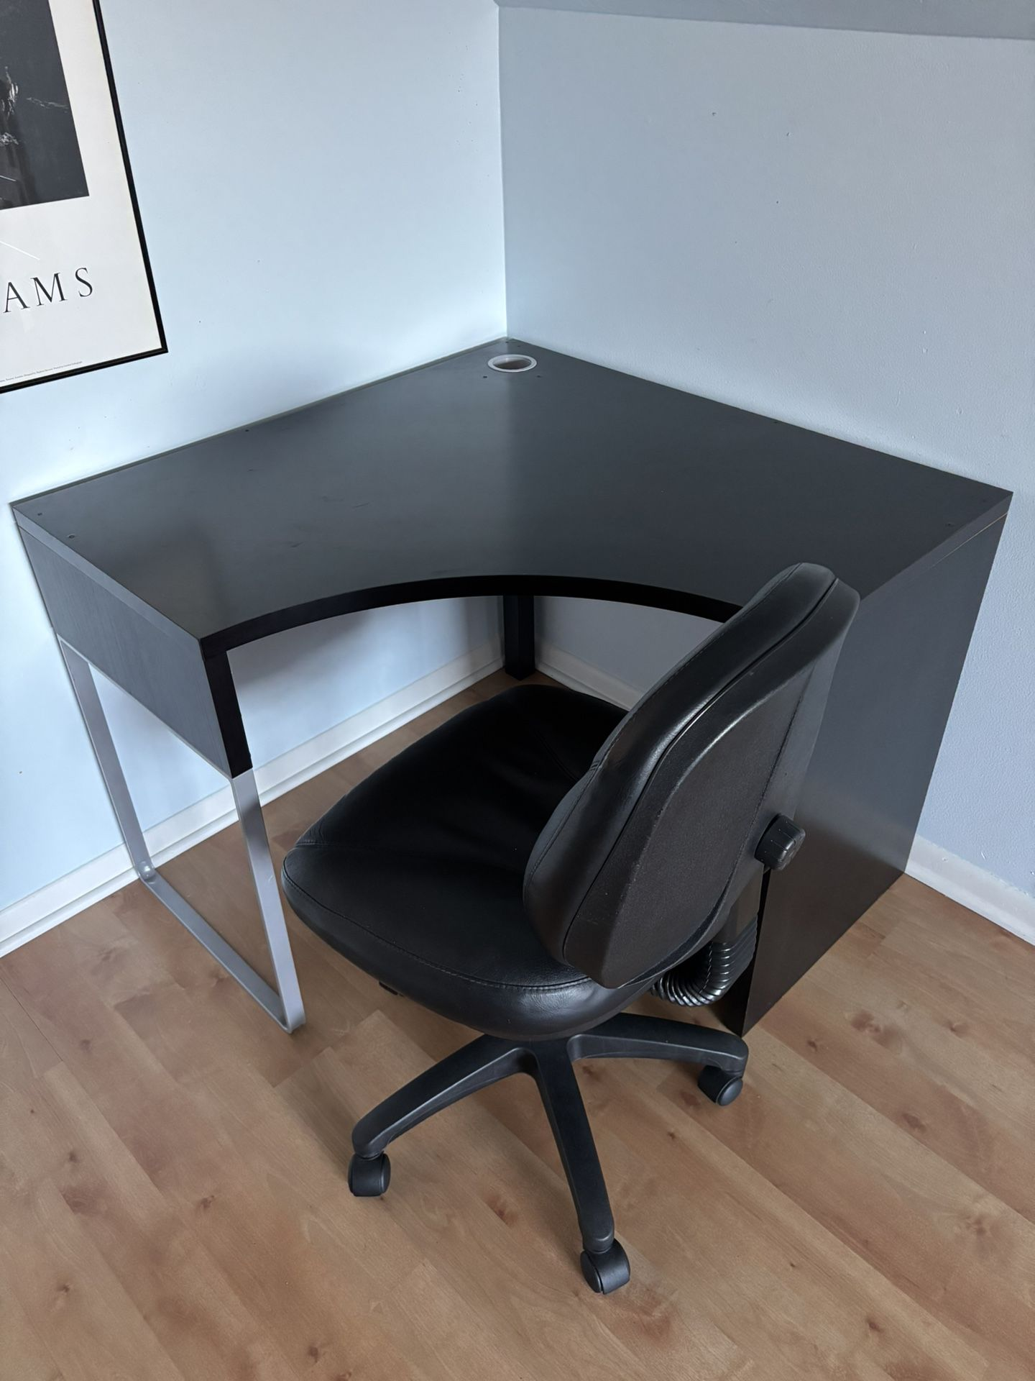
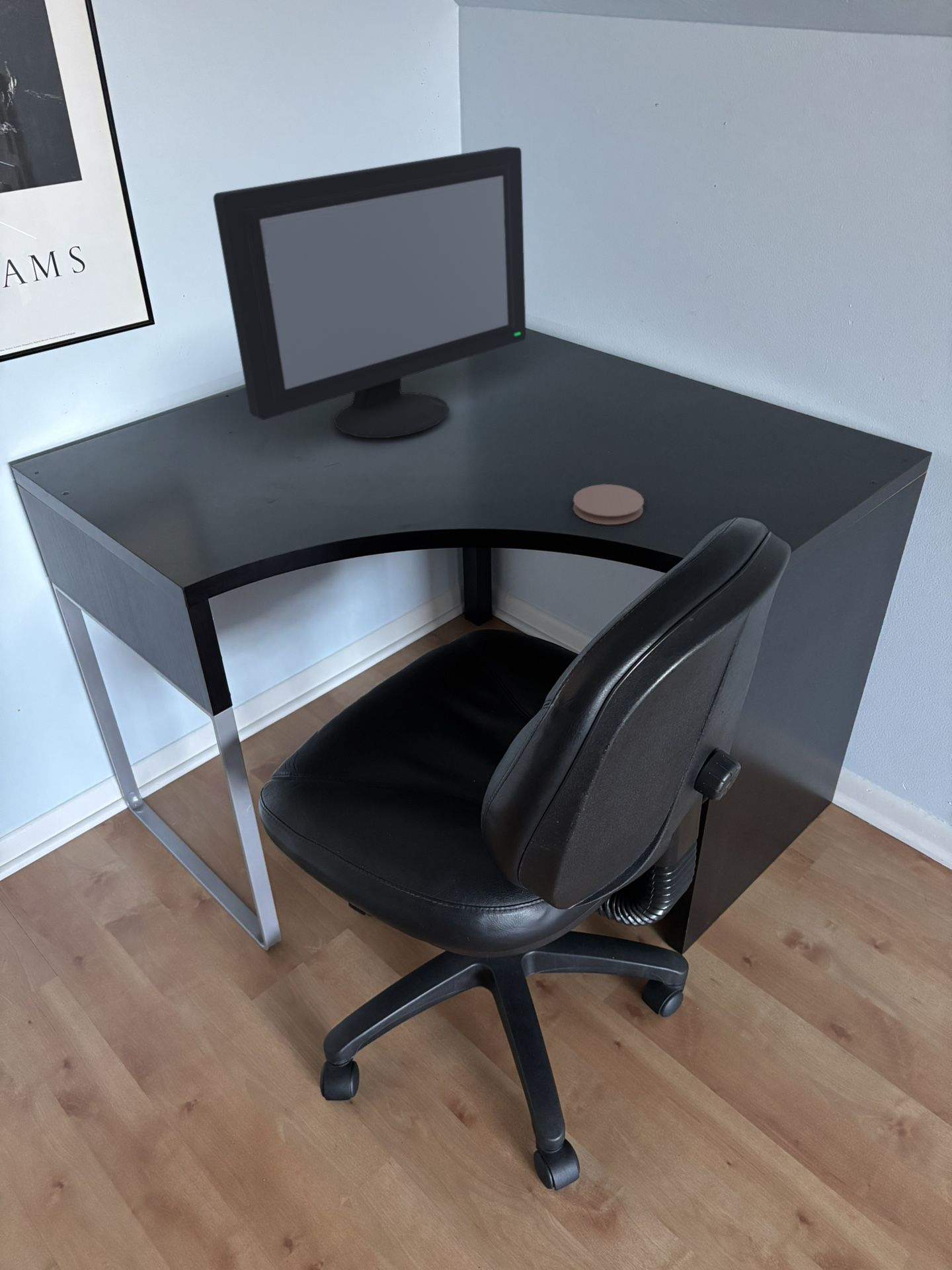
+ computer monitor (384, 302)
+ coaster (608, 503)
